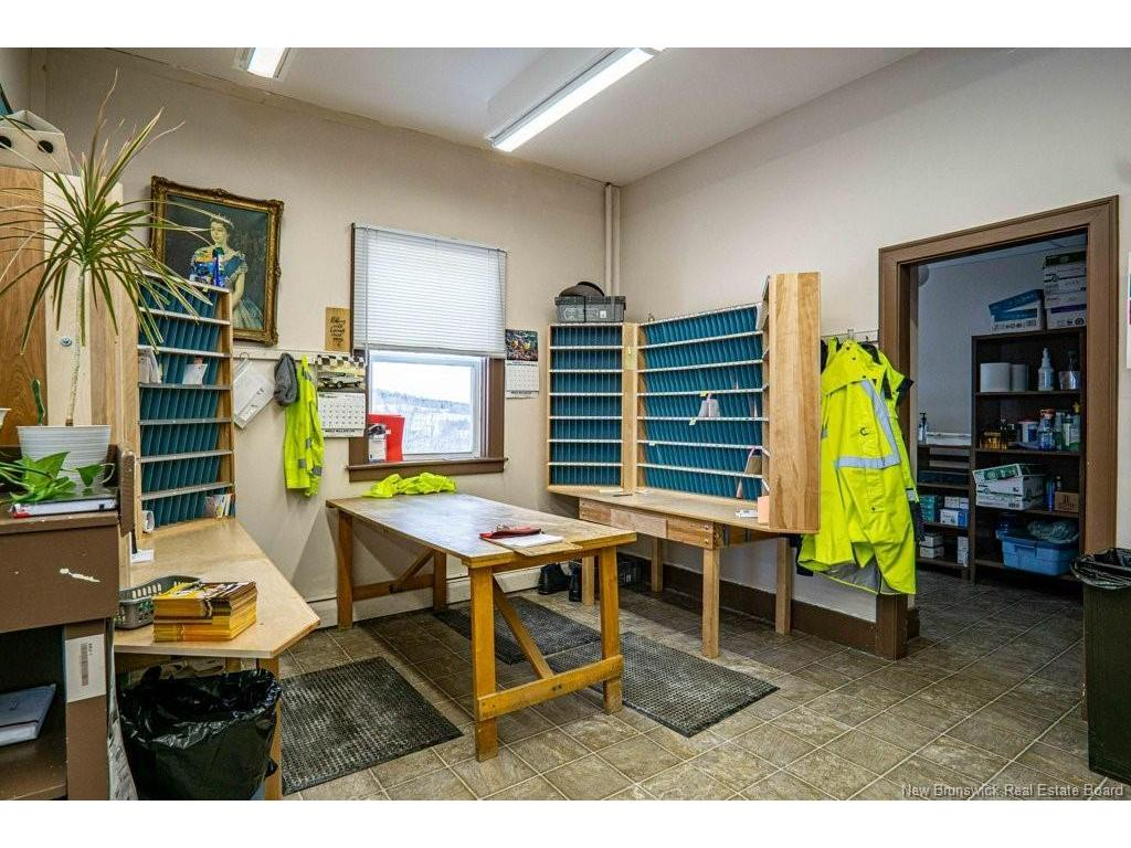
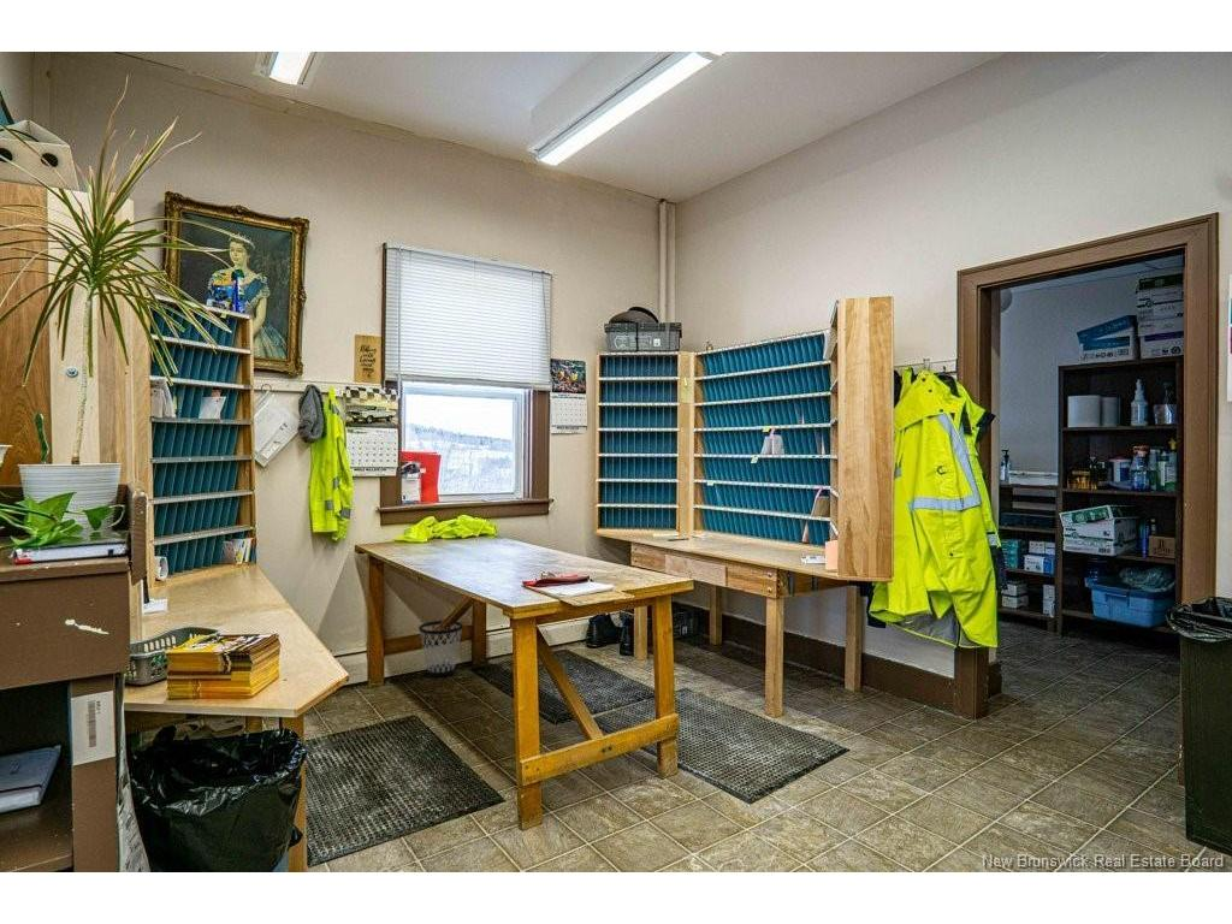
+ wastebasket (442, 650)
